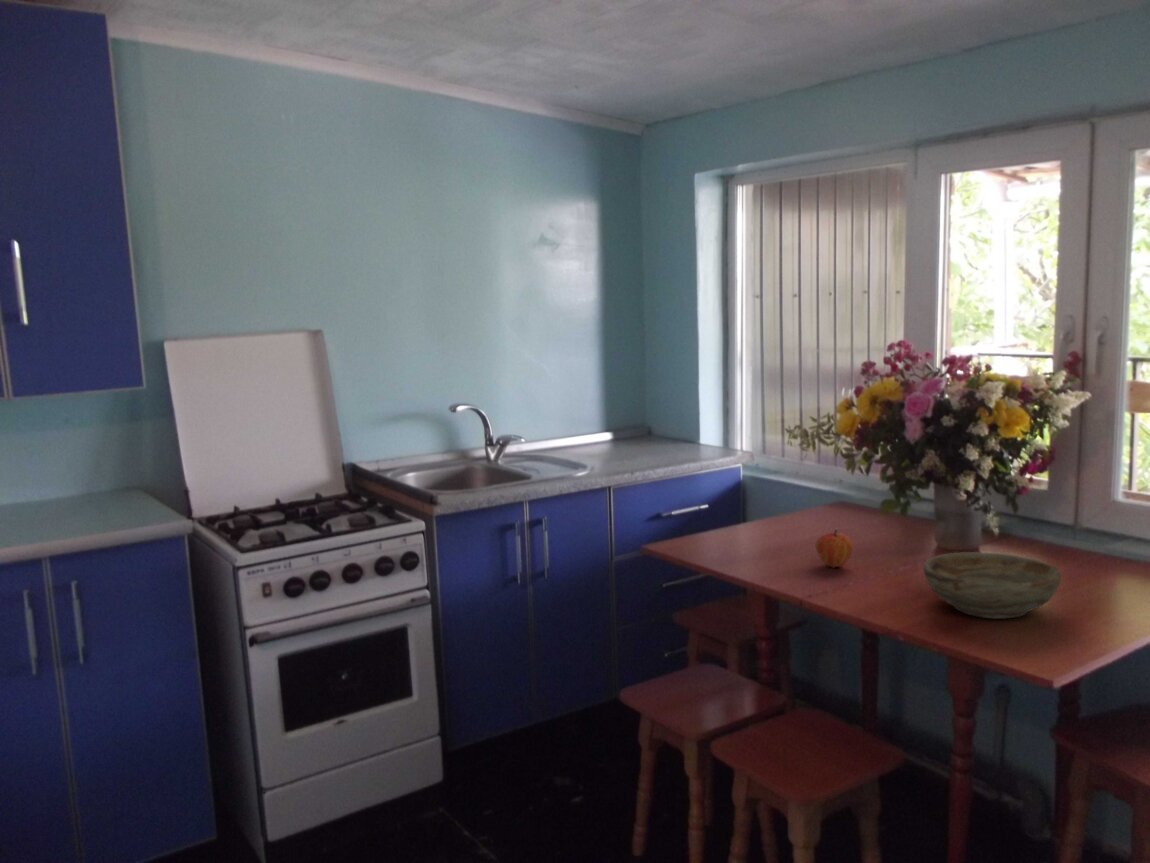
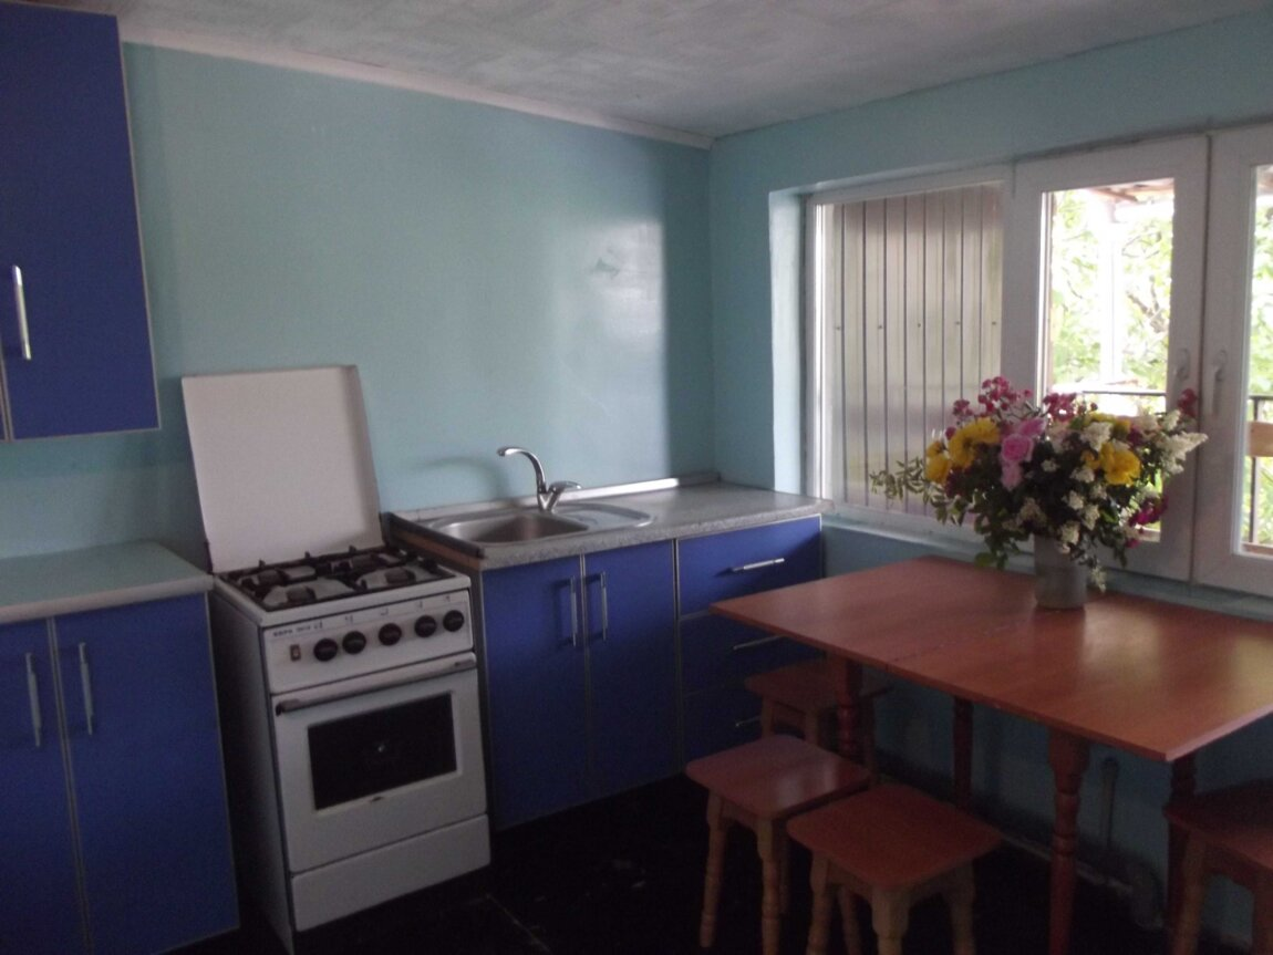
- bowl (989, 587)
- fruit (834, 547)
